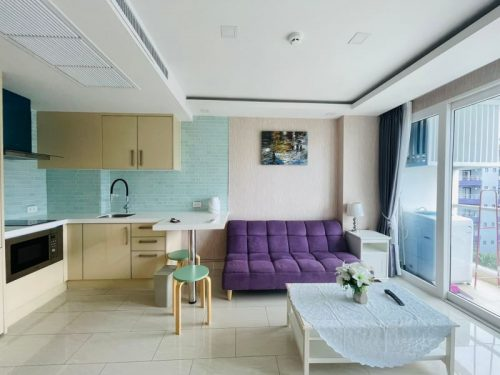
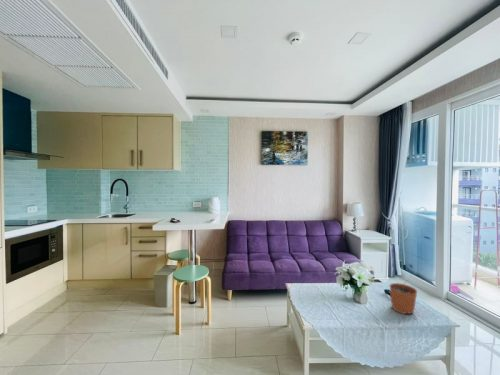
+ plant pot (402, 293)
